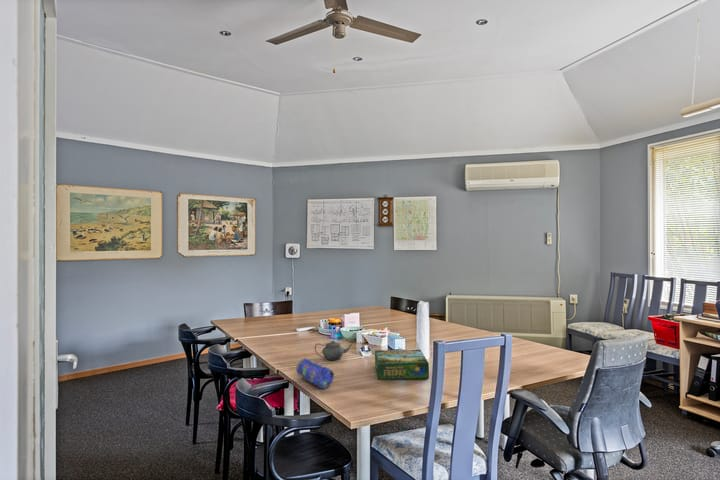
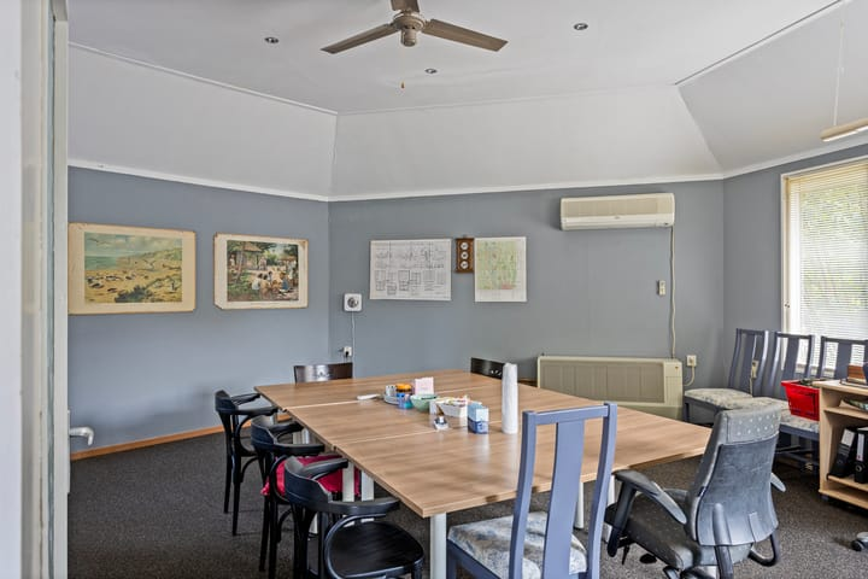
- board game (400, 363)
- teapot (334, 349)
- pencil case (314, 372)
